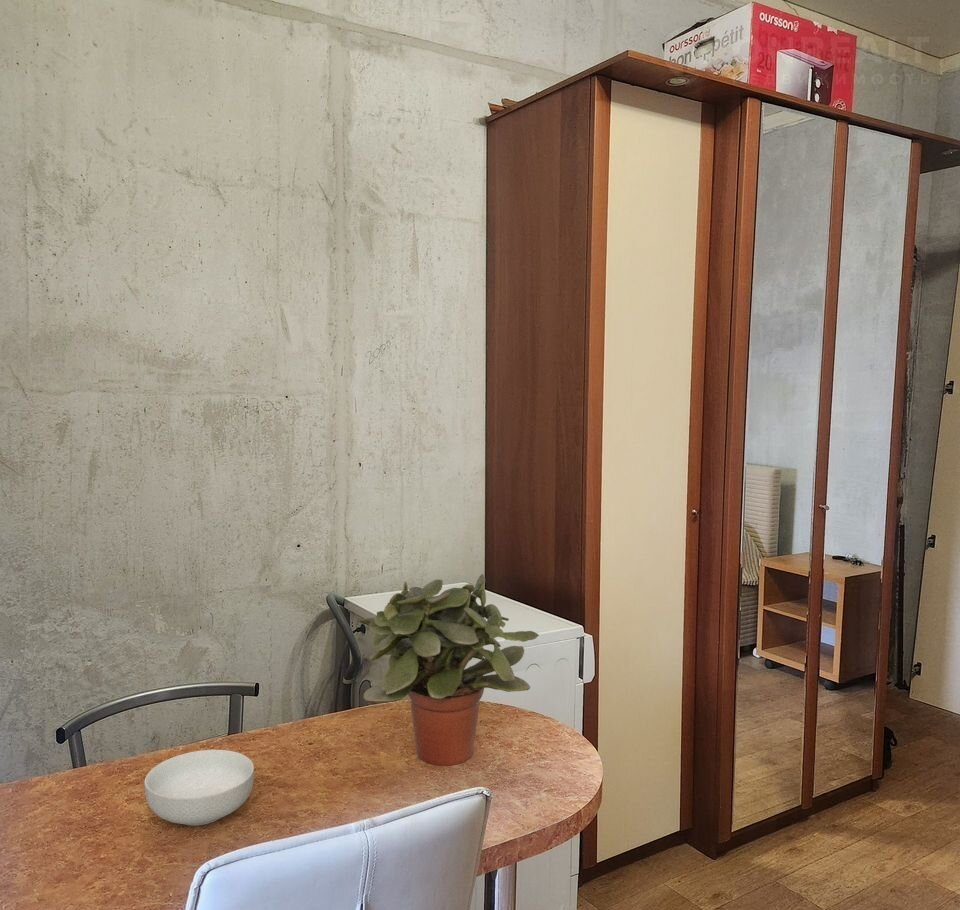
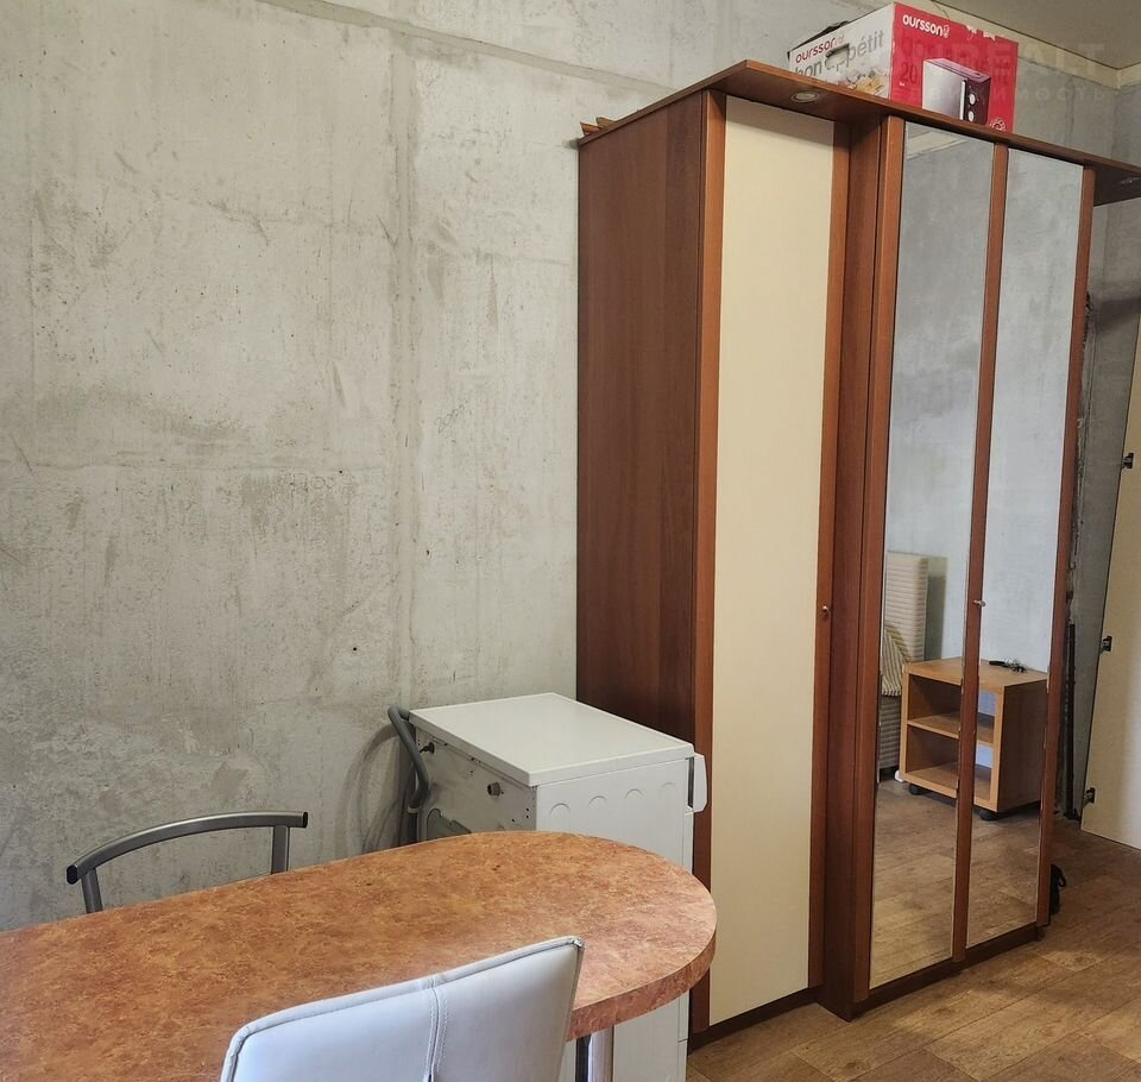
- cereal bowl (200, 792)
- potted plant (448, 664)
